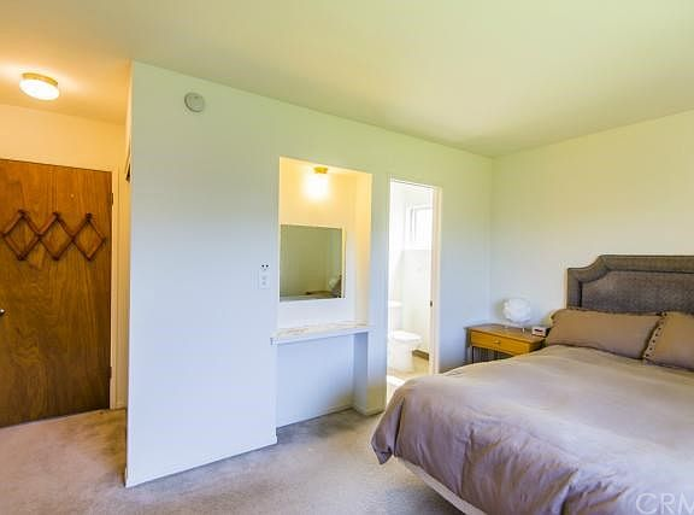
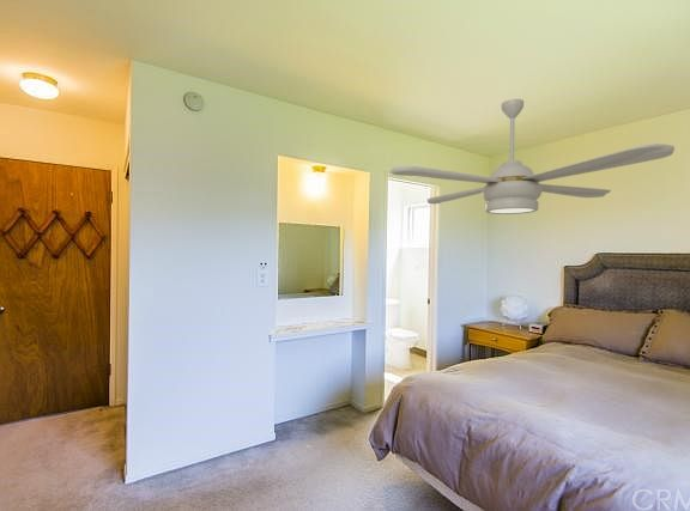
+ ceiling fan (512, 157)
